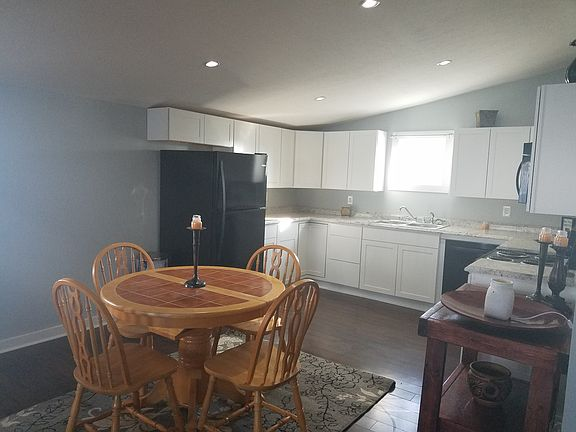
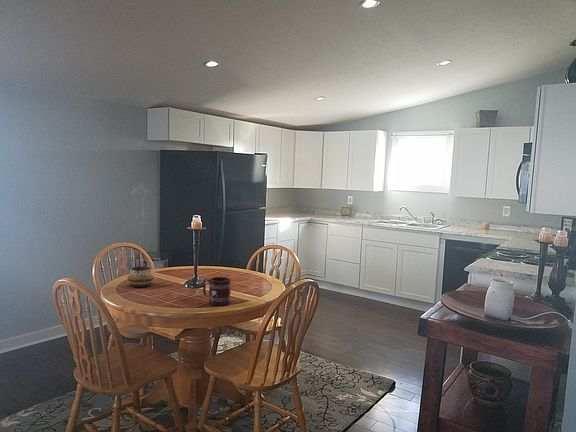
+ mug (215, 290)
+ decorative bowl (140, 276)
